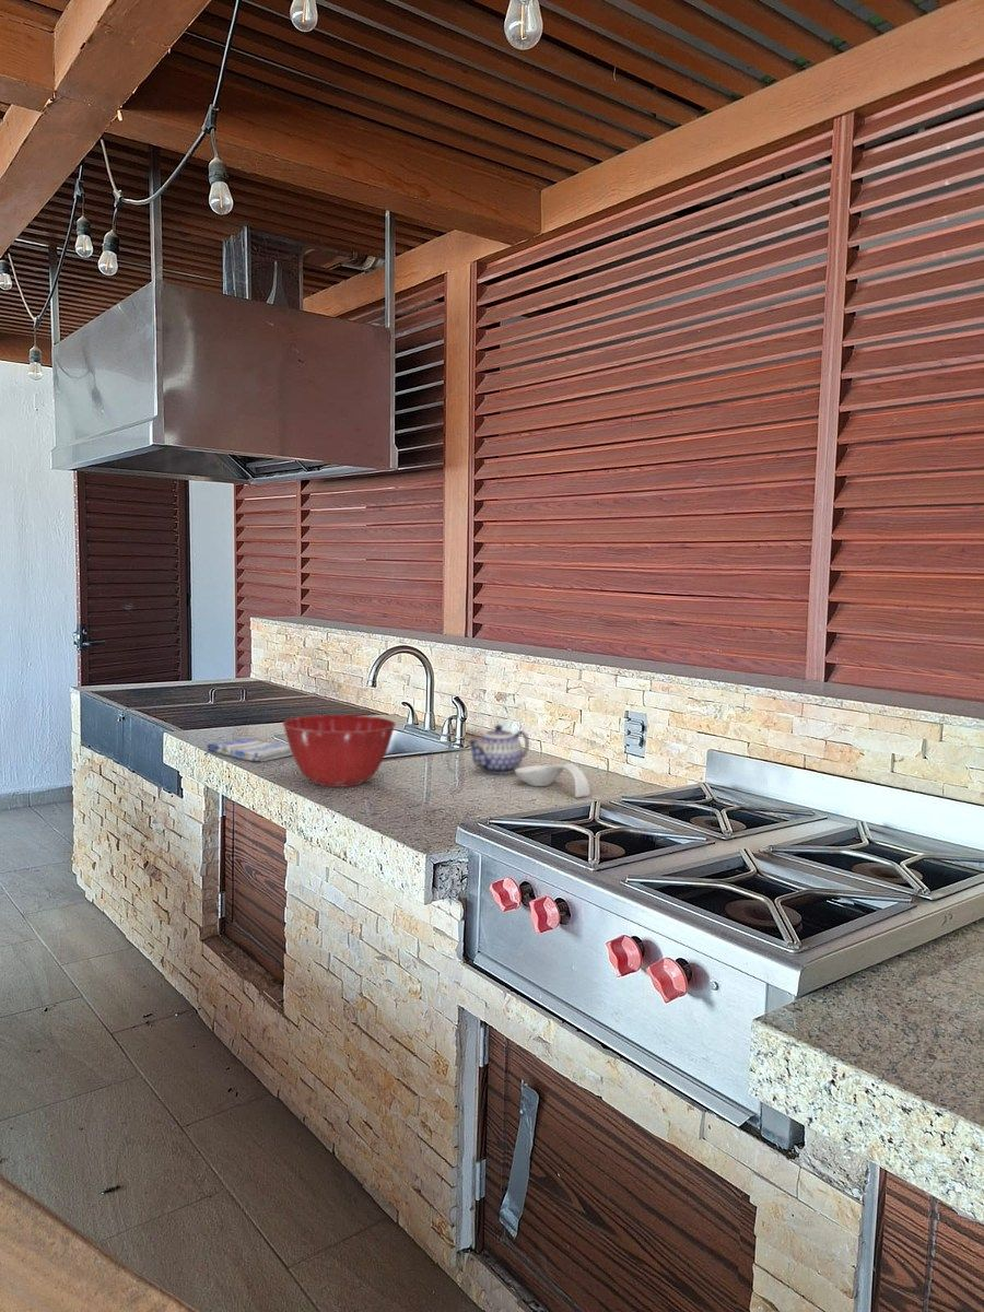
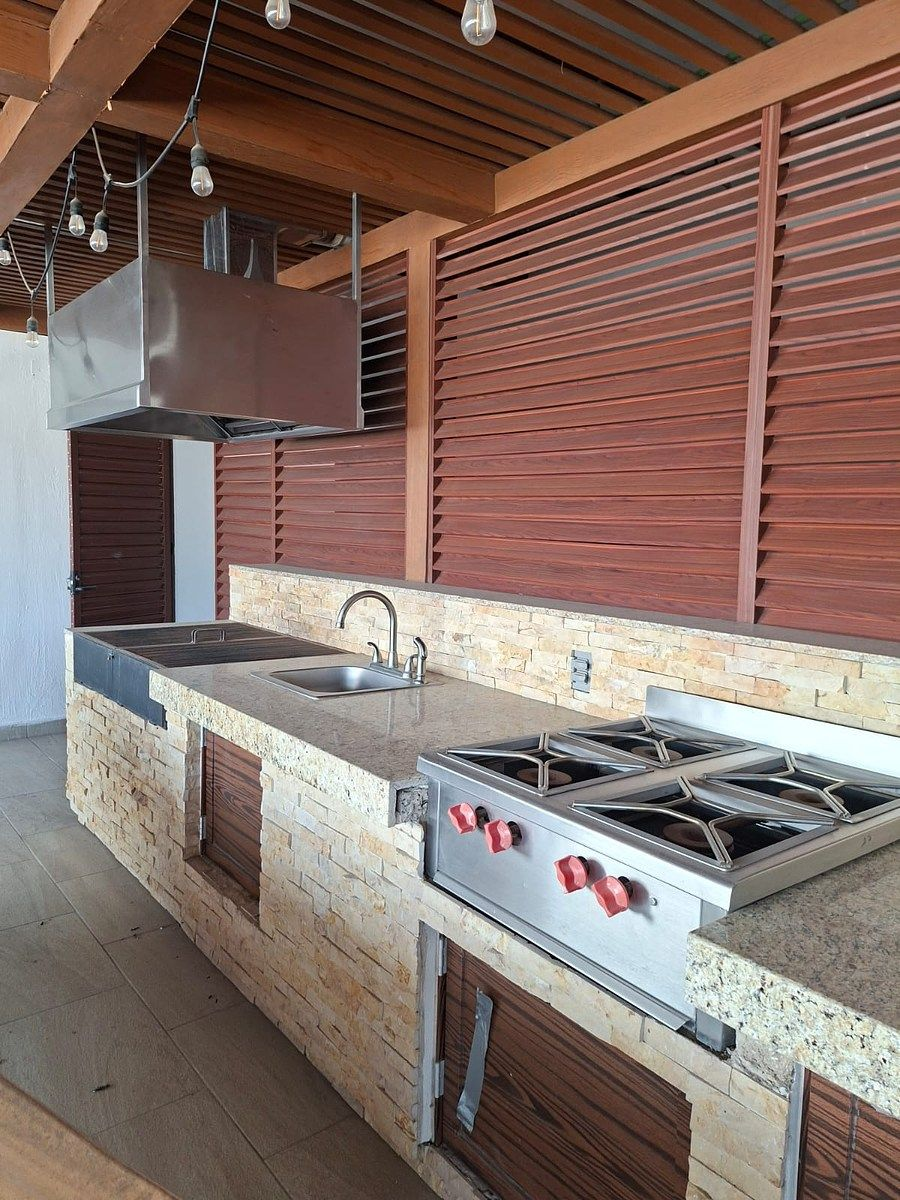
- teapot (499, 748)
- spoon rest (552, 774)
- mixing bowl (339, 751)
- dish towel (254, 748)
